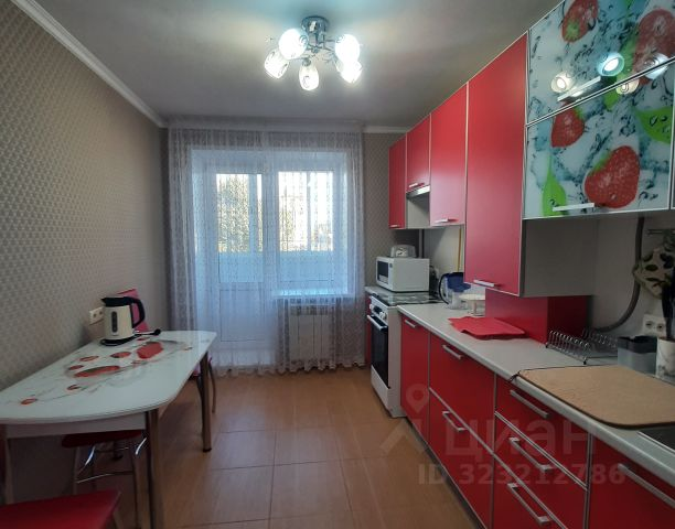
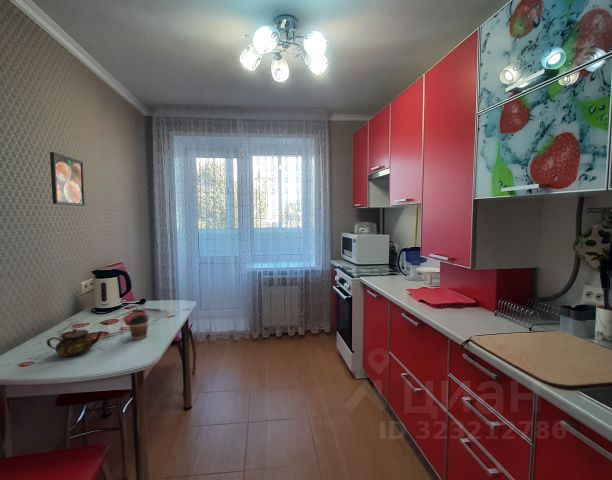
+ coffee cup (139, 326)
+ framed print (68, 181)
+ teapot (75, 340)
